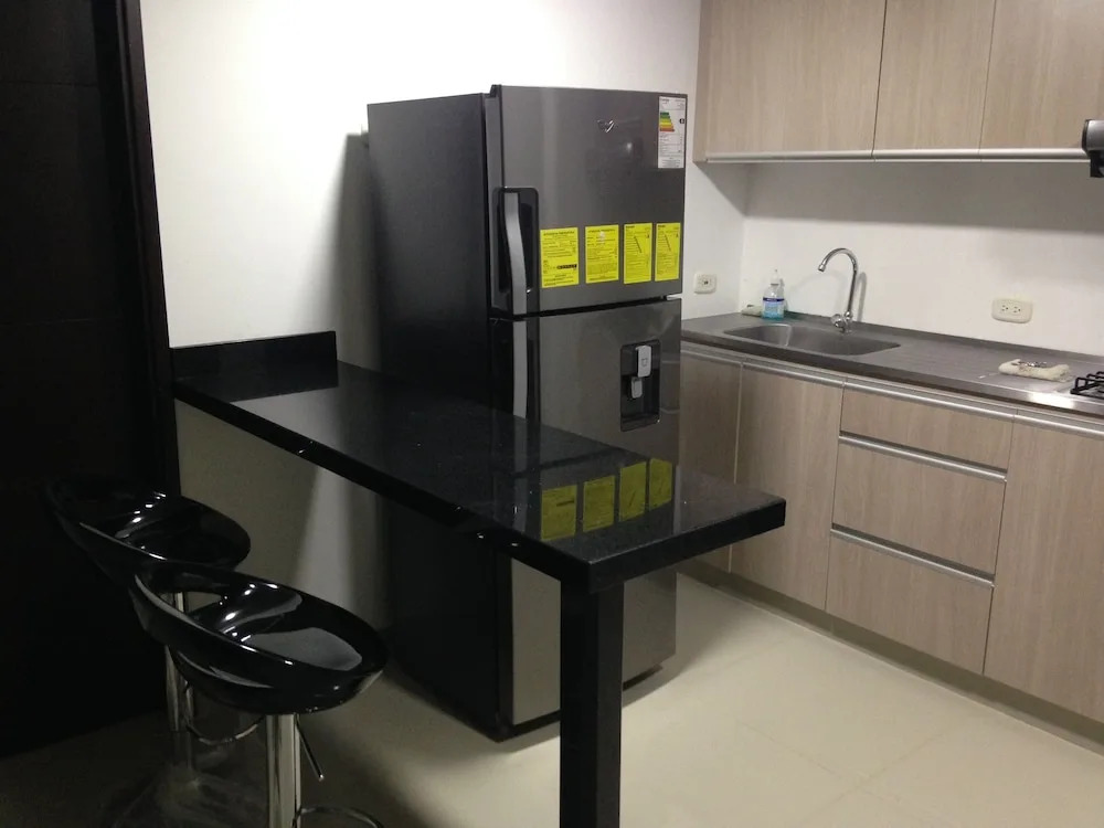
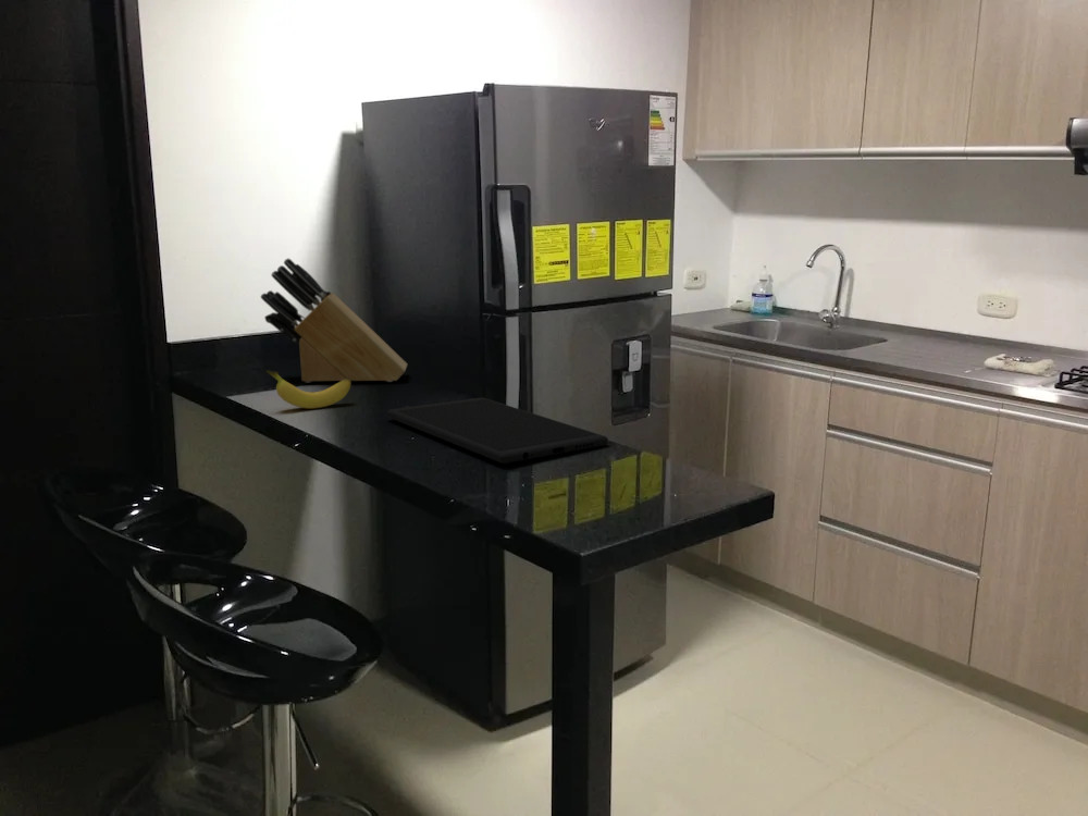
+ knife block (335, 319)
+ banana (308, 392)
+ cutting board (492, 426)
